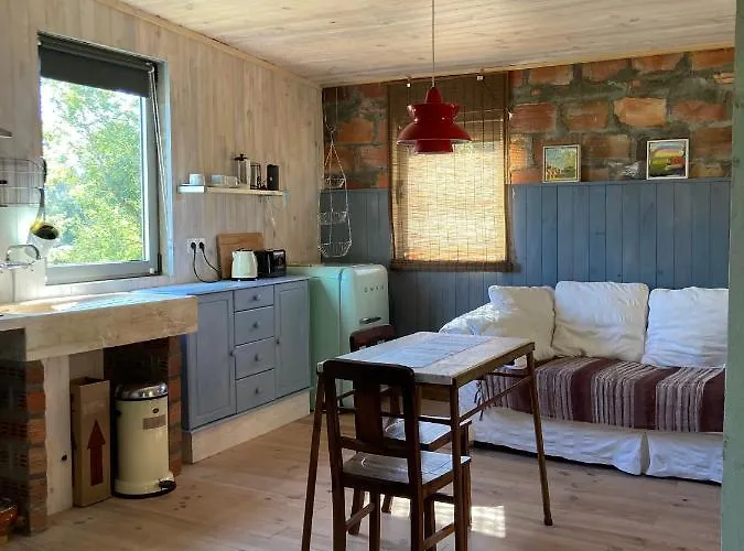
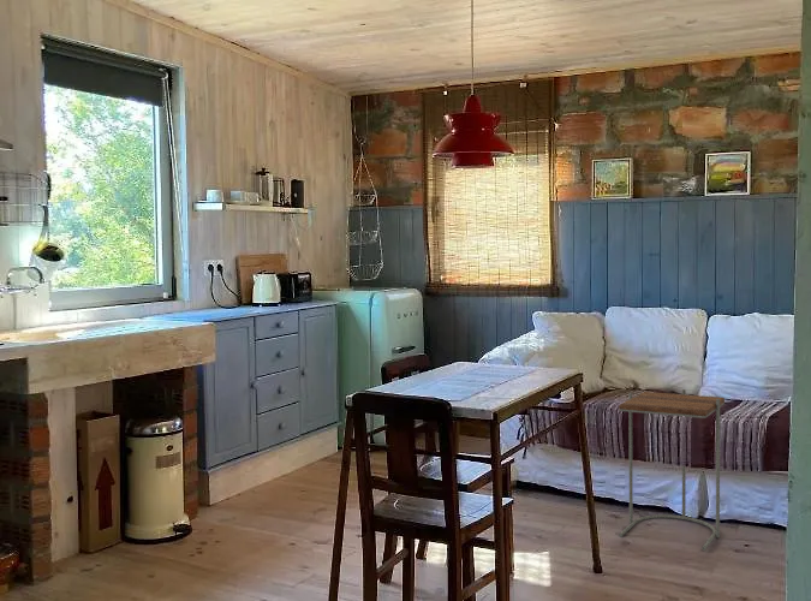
+ side table (682, 466)
